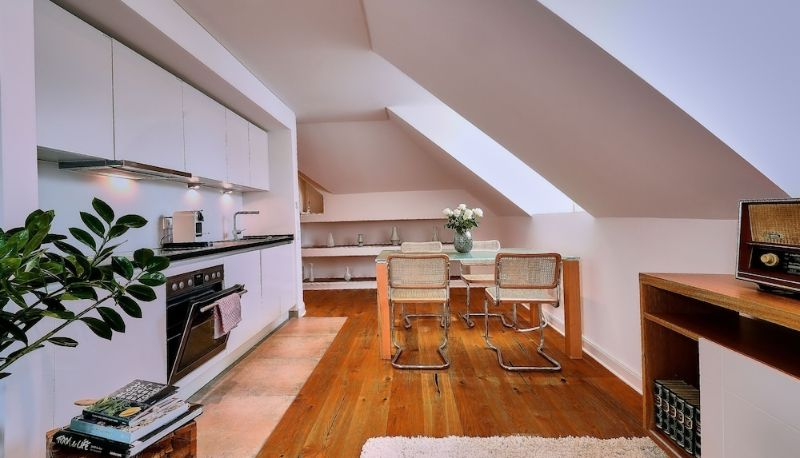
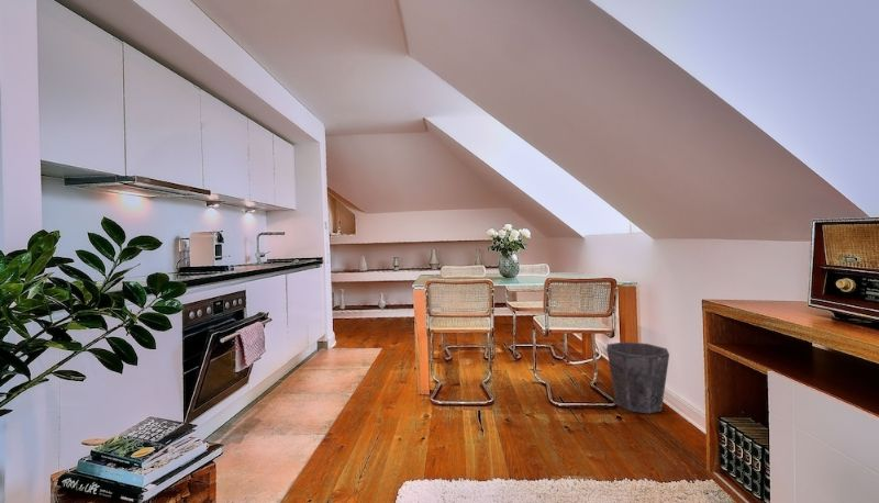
+ waste bin (637, 377)
